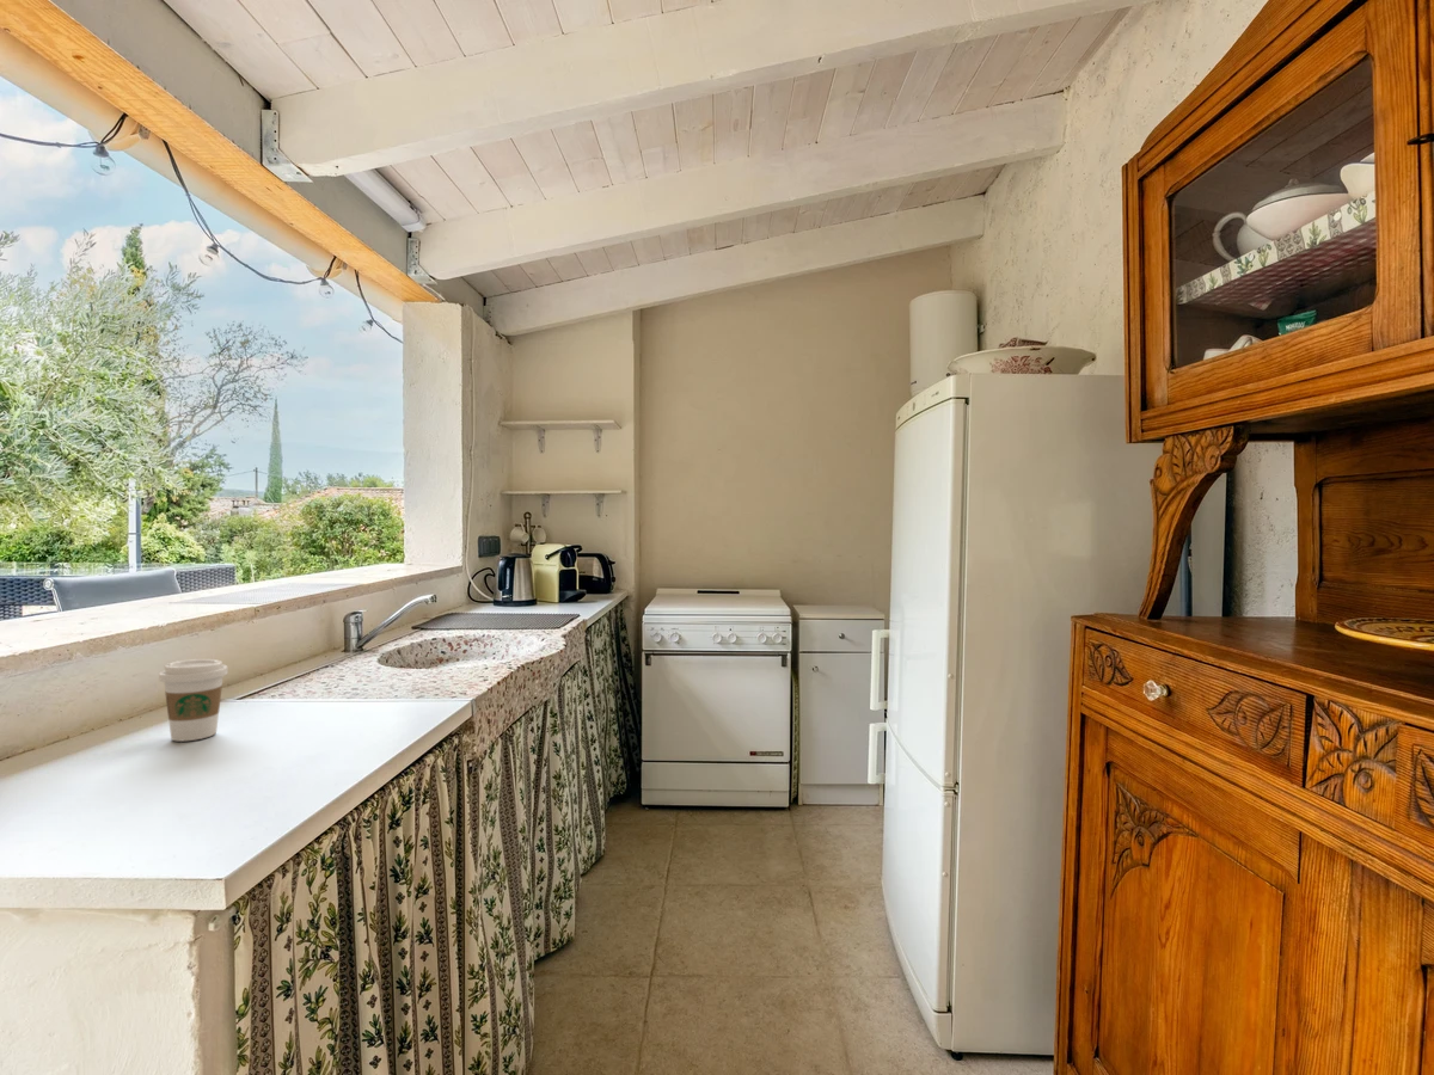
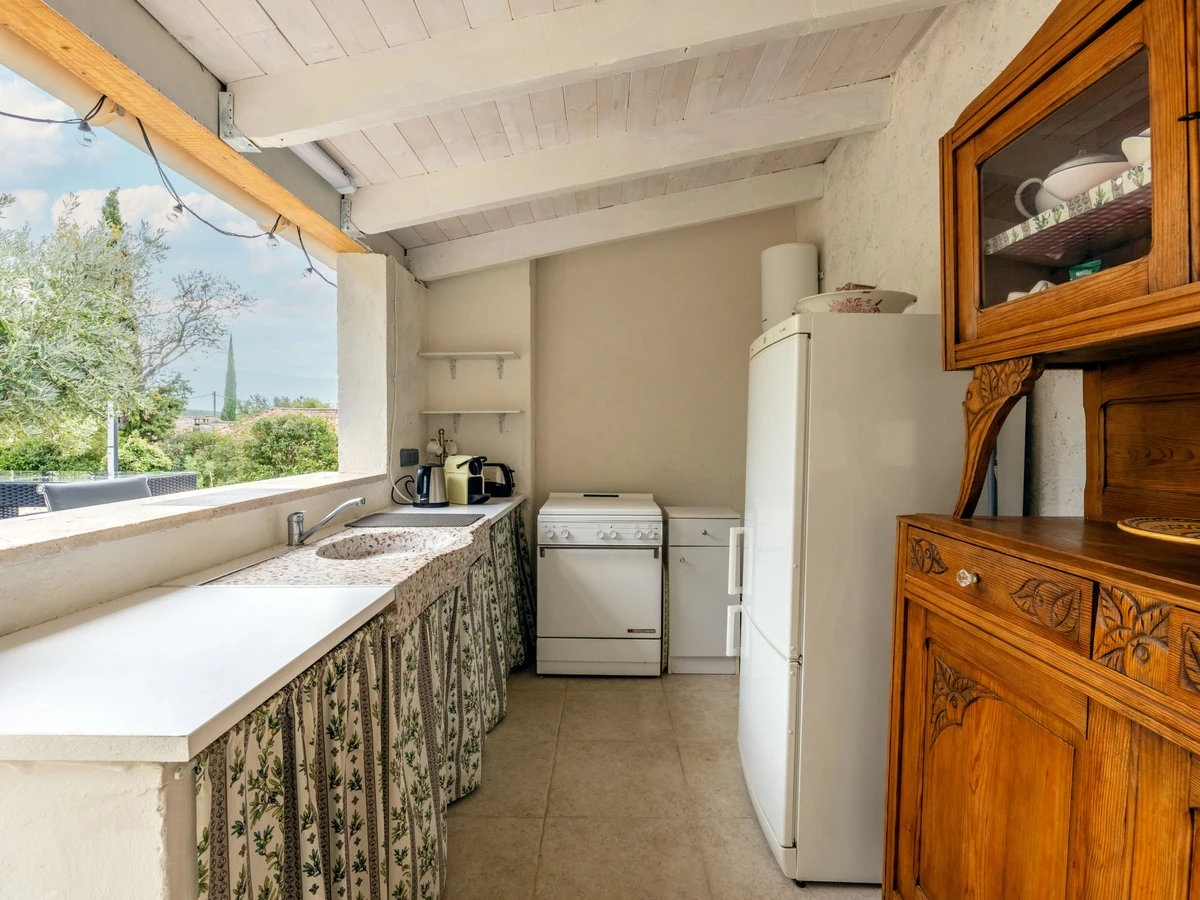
- coffee cup (194, 699)
